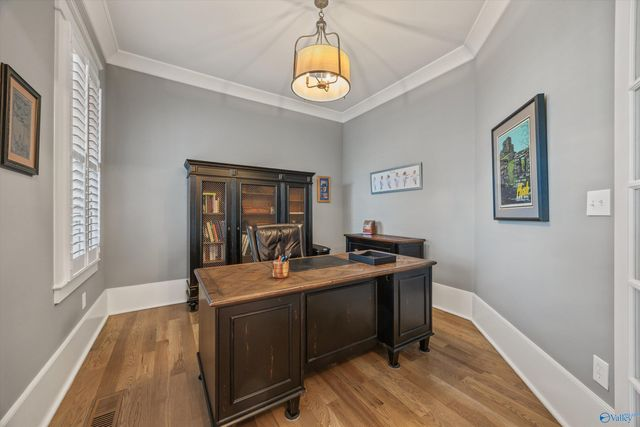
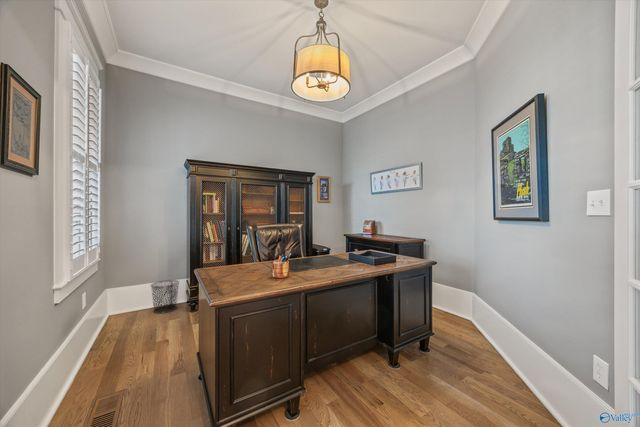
+ waste bin (165, 295)
